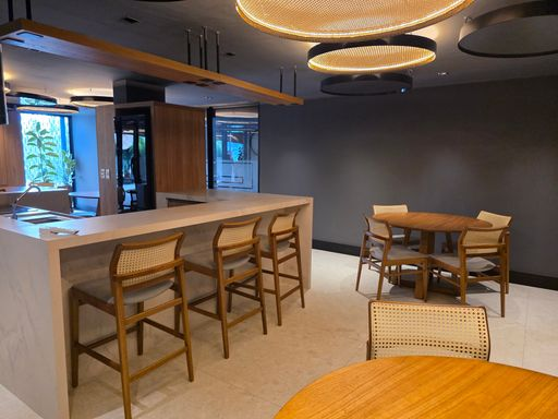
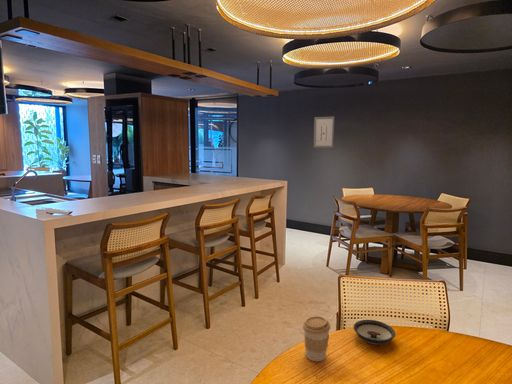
+ wall art (323, 132)
+ saucer (373, 334)
+ coffee cup (316, 337)
